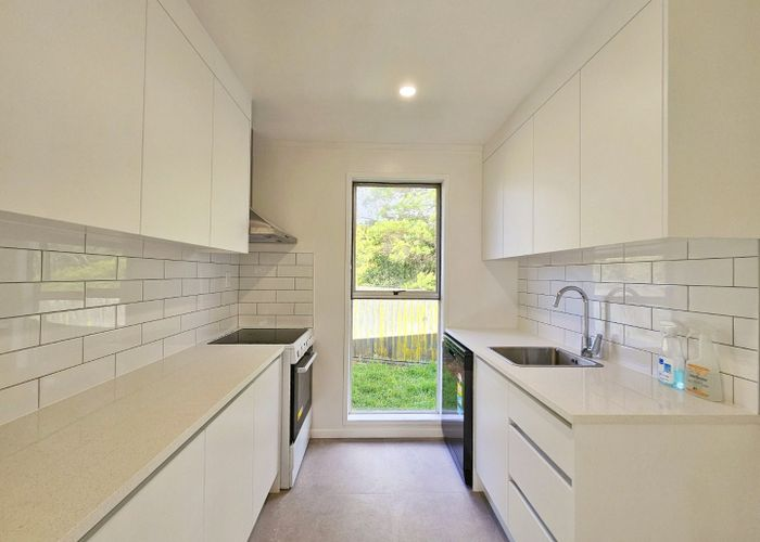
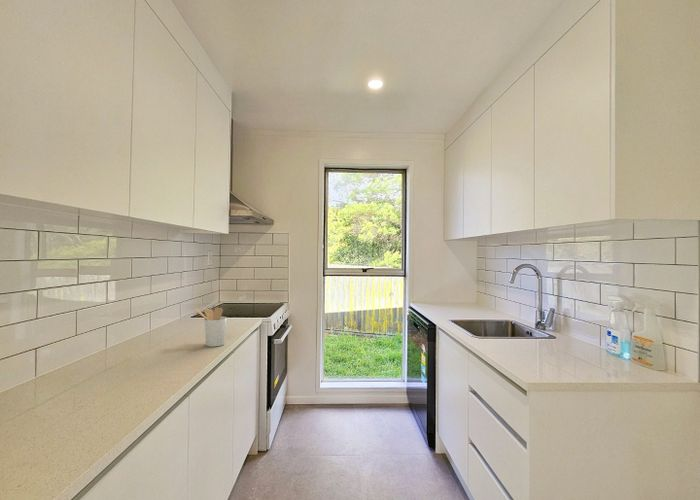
+ utensil holder (209, 325)
